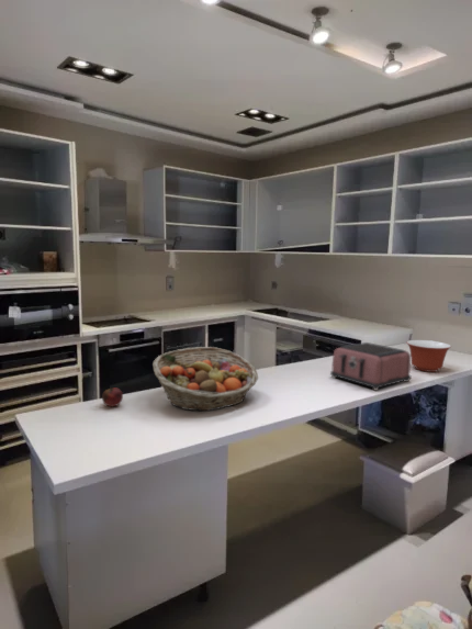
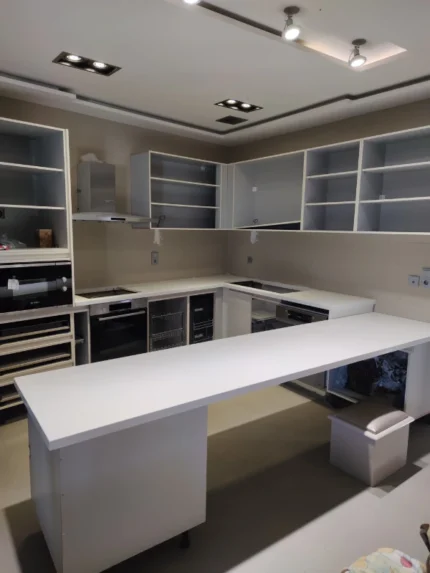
- mixing bowl (427, 356)
- fruit basket (205, 377)
- toaster (369, 363)
- fruit (112, 396)
